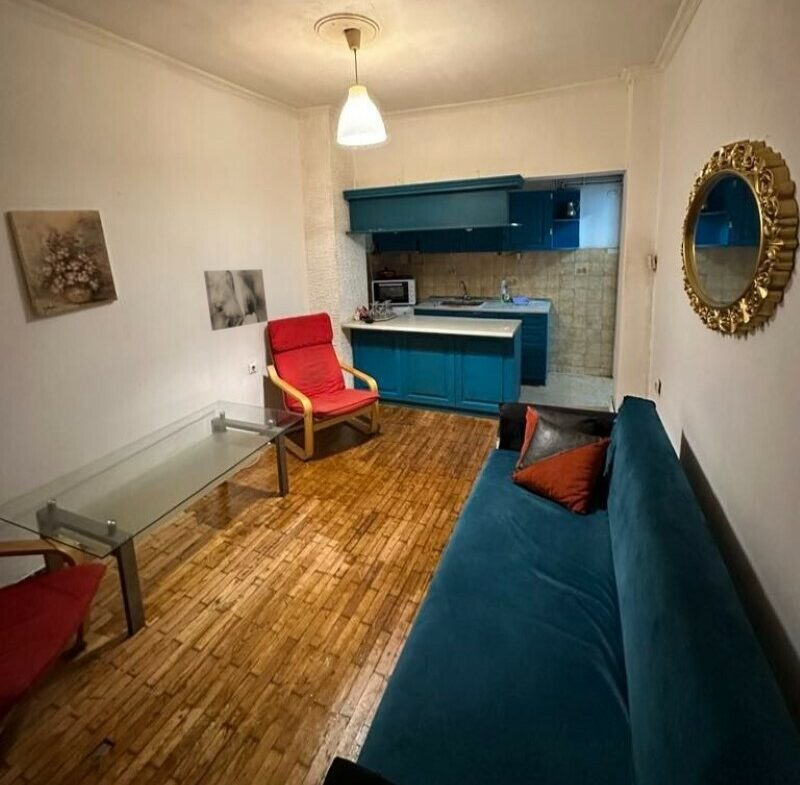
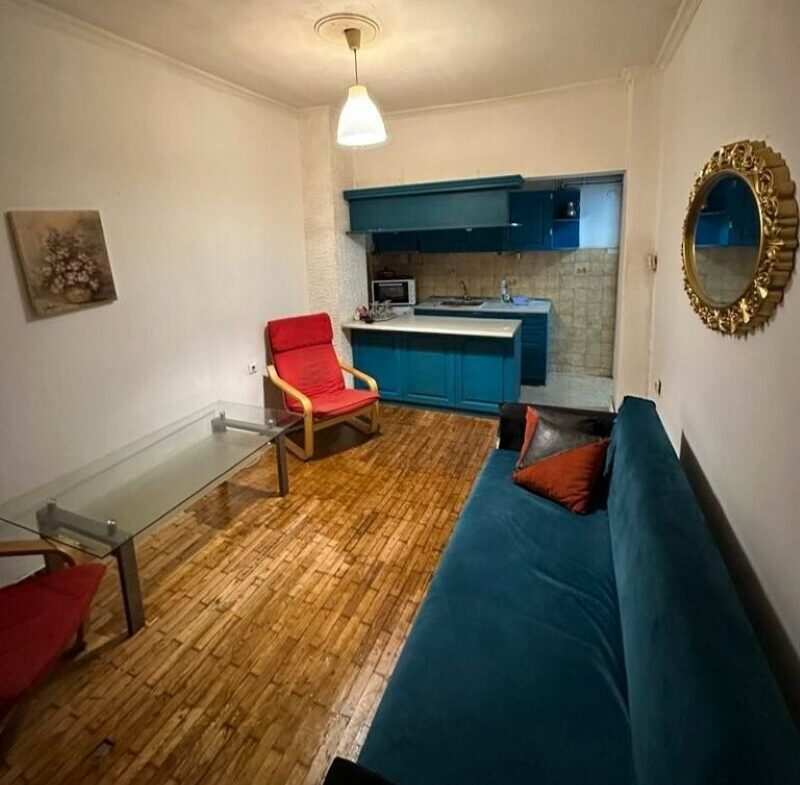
- wall art (238, 298)
